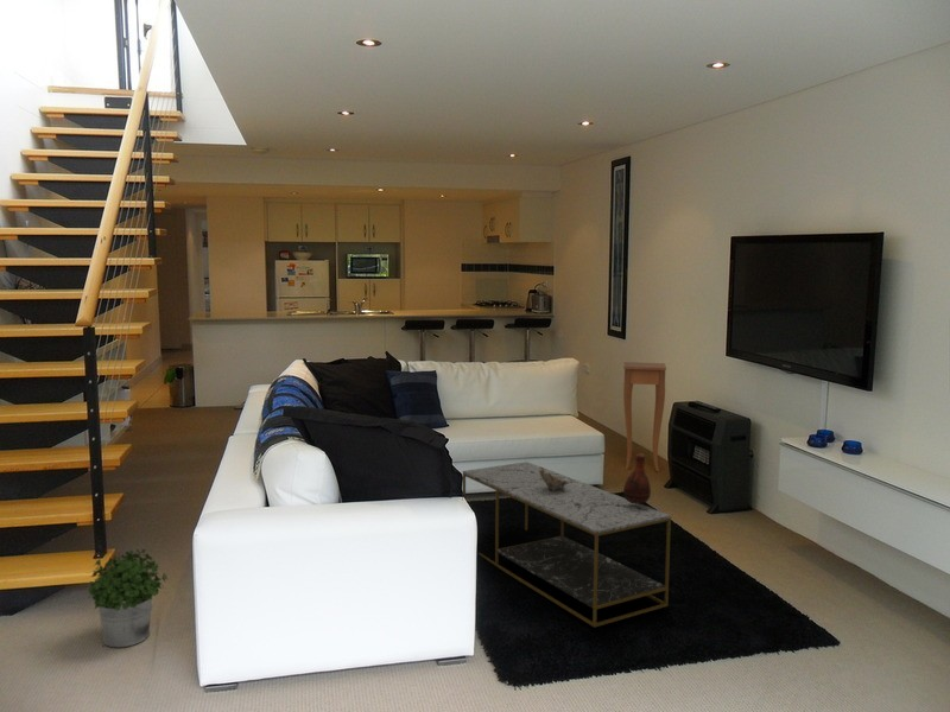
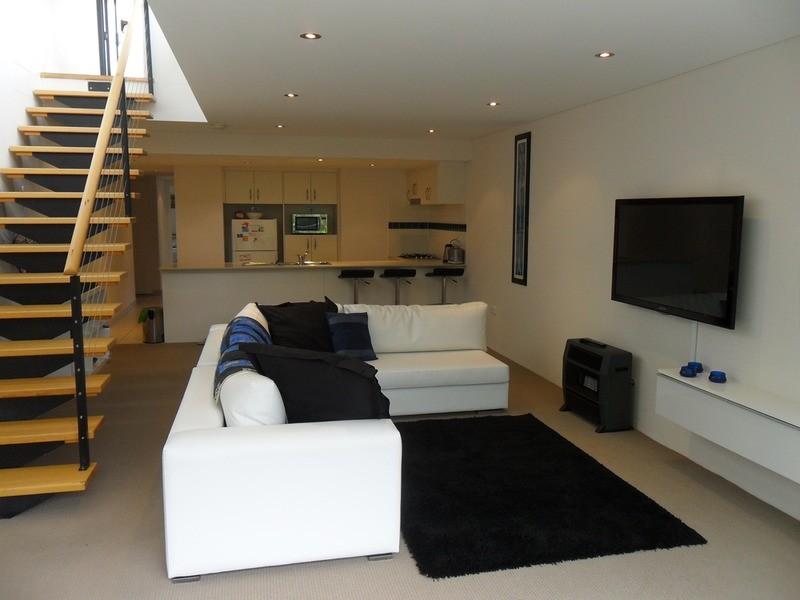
- potted plant (128, 595)
- decorative bowl (553, 478)
- coffee table (556, 536)
- side table (654, 415)
- vase (627, 478)
